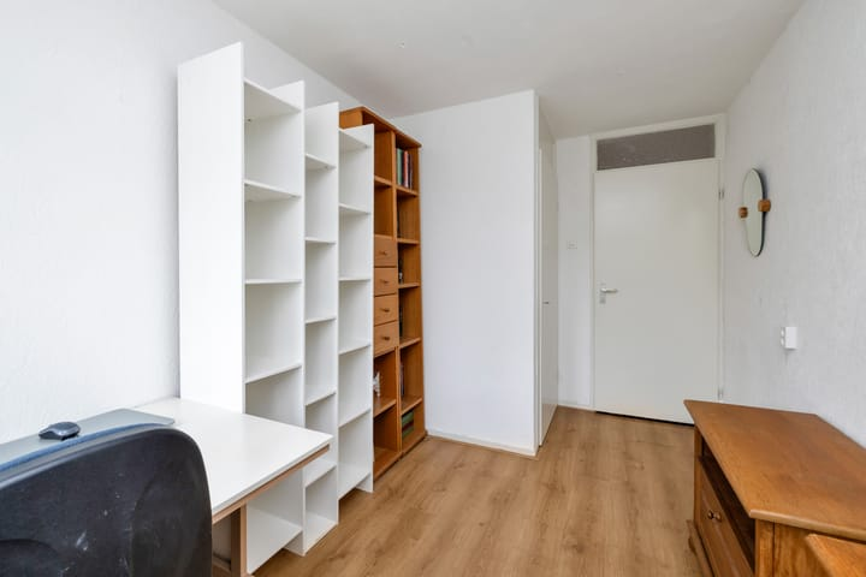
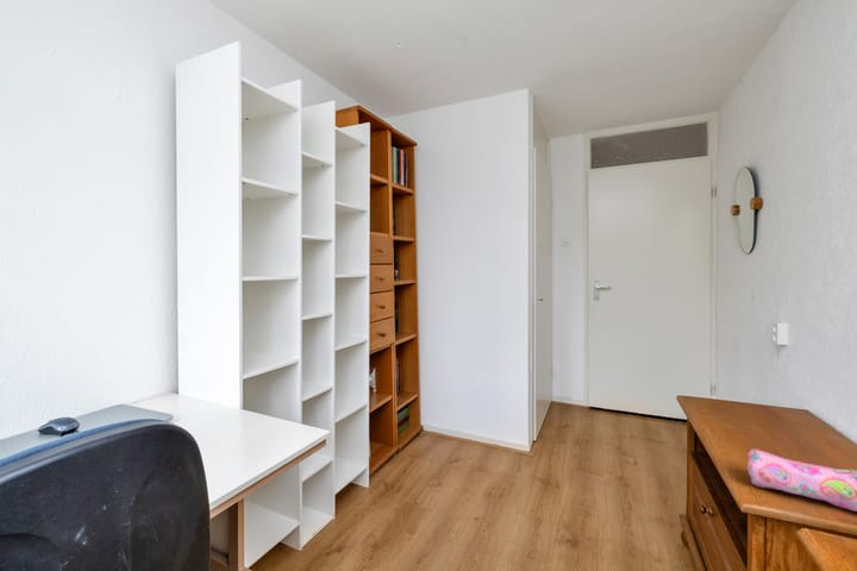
+ pencil case (807, 478)
